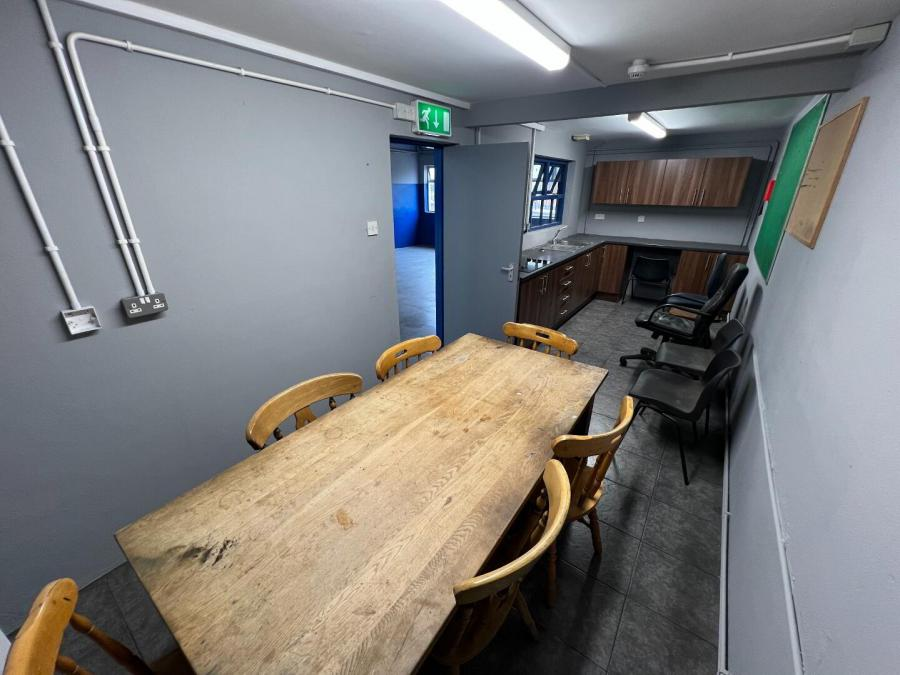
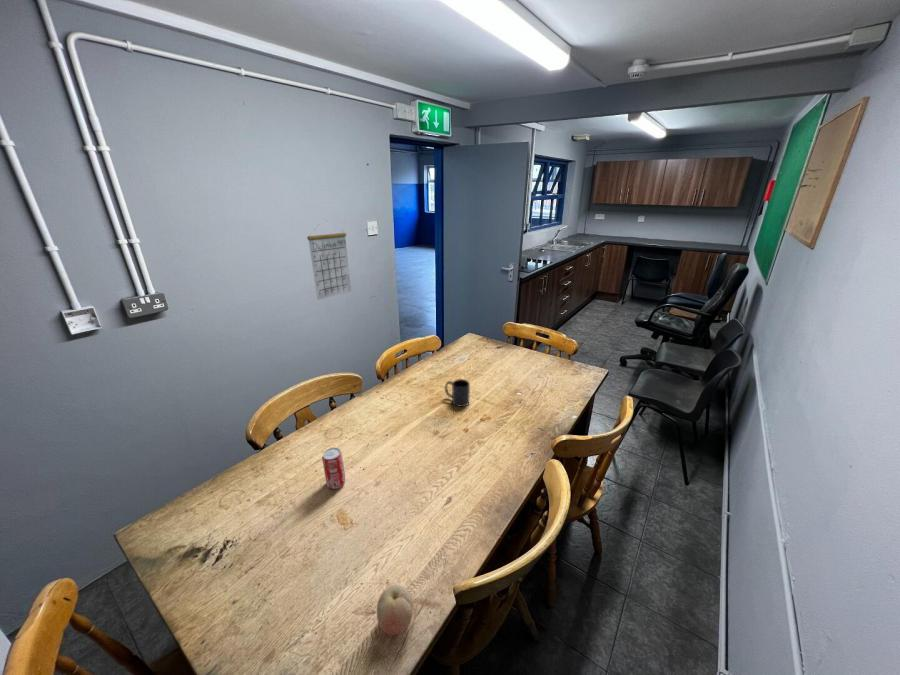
+ fruit (395, 609)
+ calendar (330, 258)
+ beverage can (334, 468)
+ mug (456, 391)
